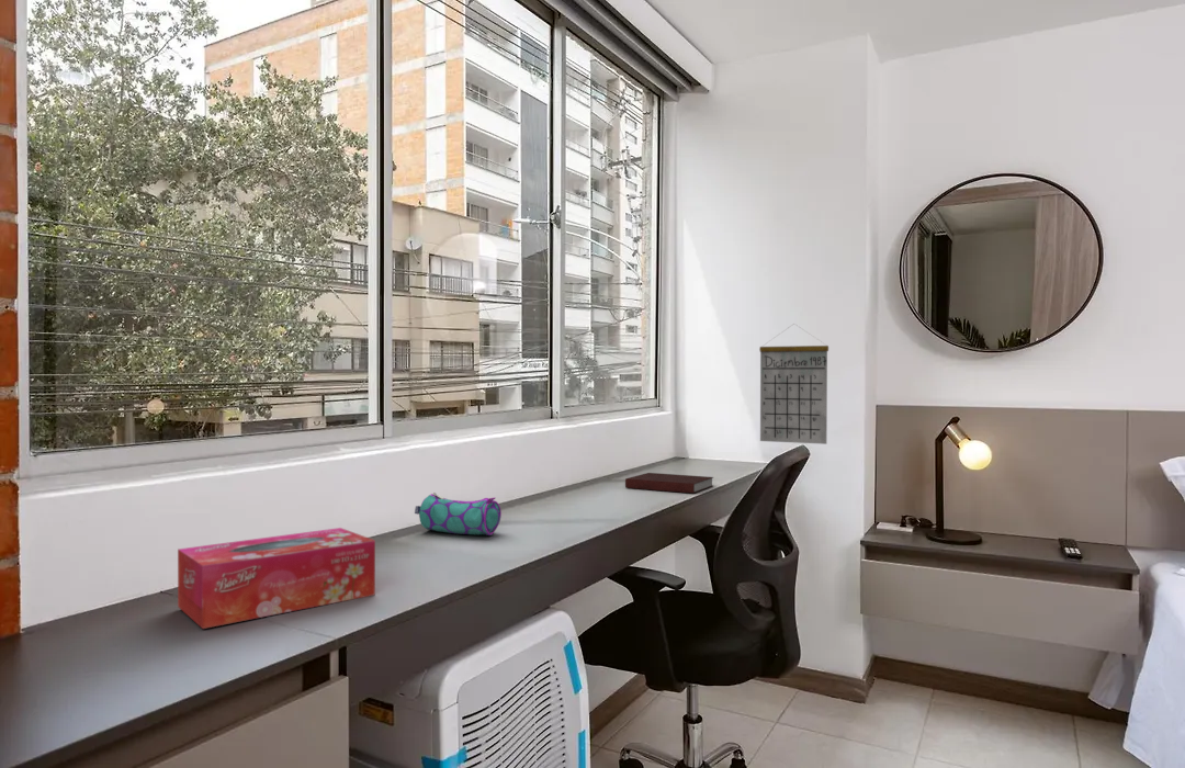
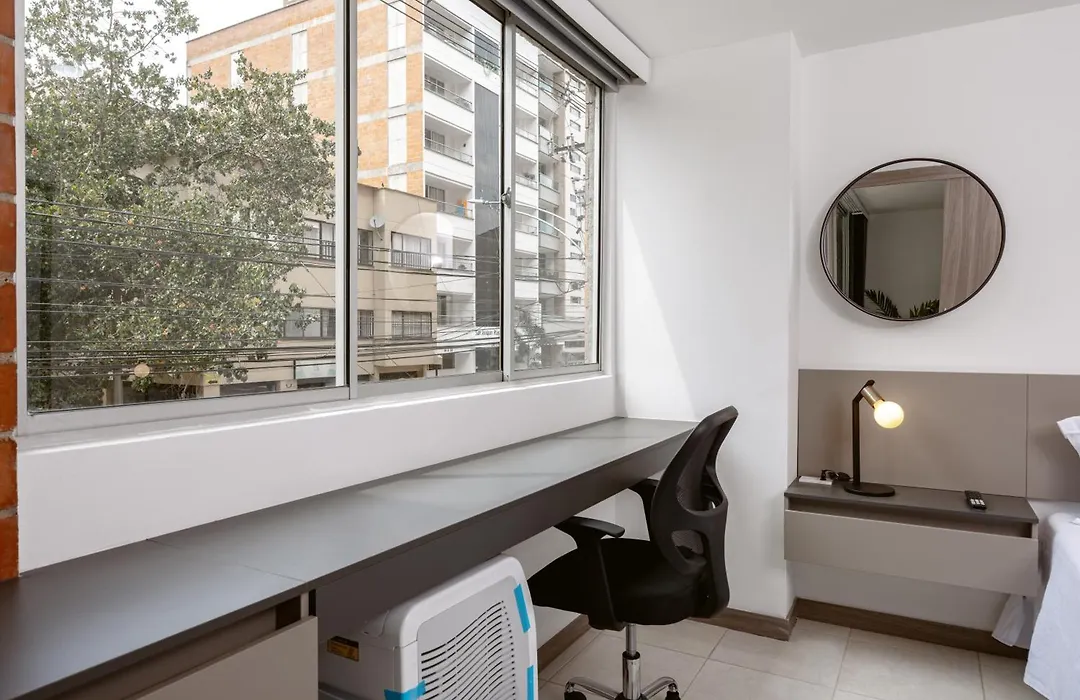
- pencil case (459, 513)
- notebook (669, 482)
- tissue box (279, 572)
- calendar (793, 383)
